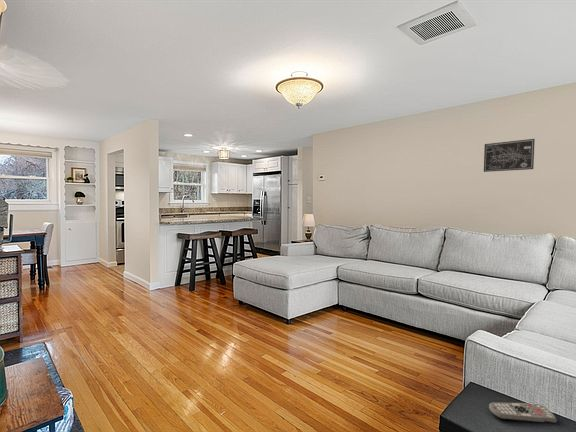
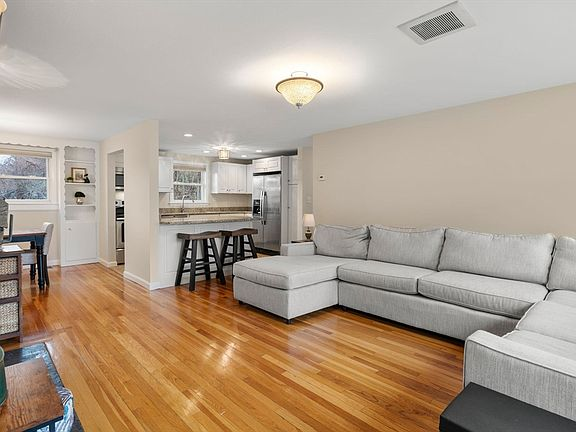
- remote control (520, 412)
- wall art (507, 156)
